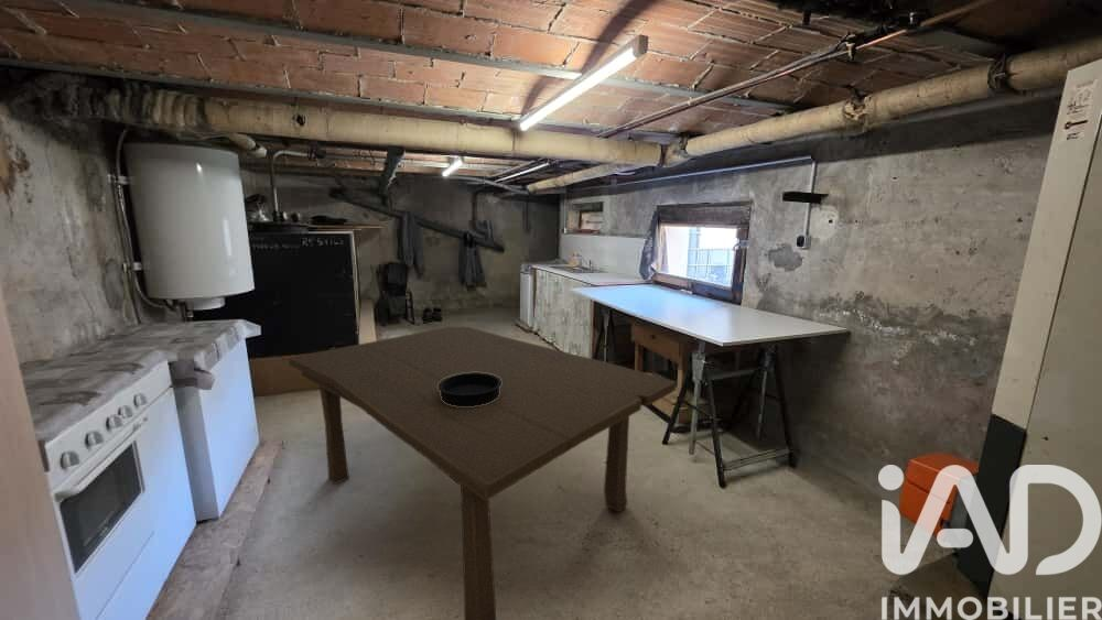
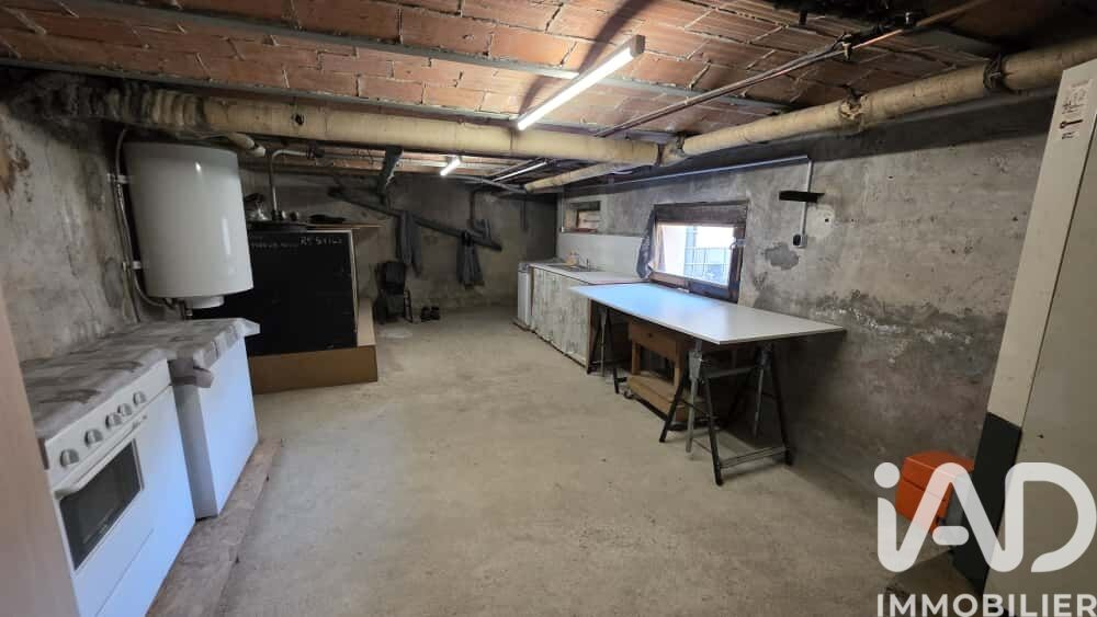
- dining table (469, 432)
- baking pan (469, 388)
